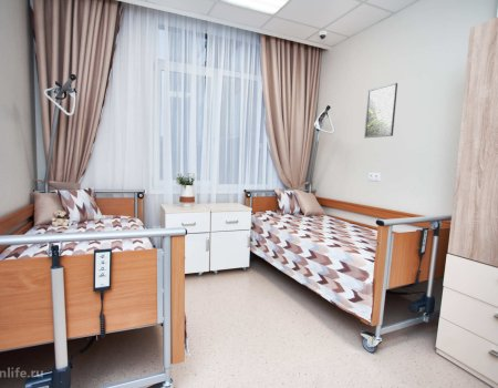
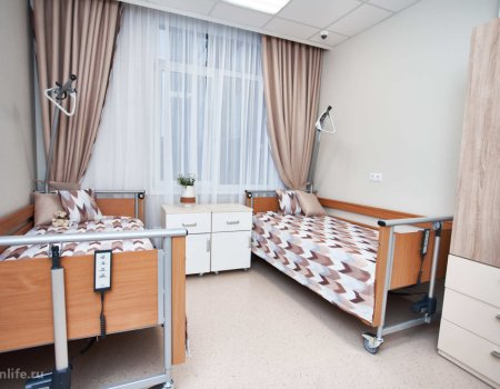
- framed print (380, 112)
